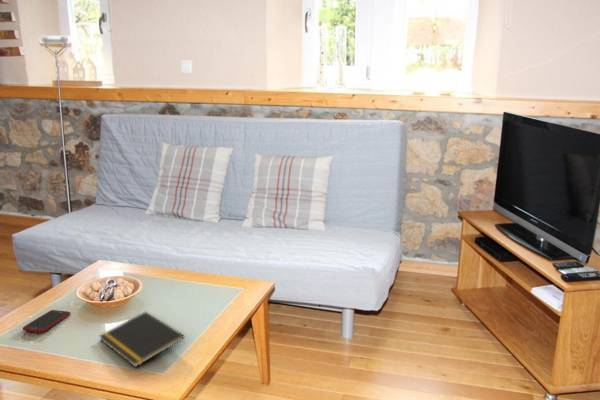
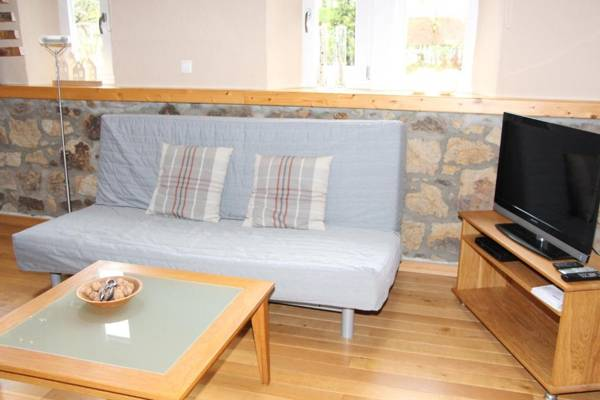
- cell phone (47, 320)
- notepad (141, 337)
